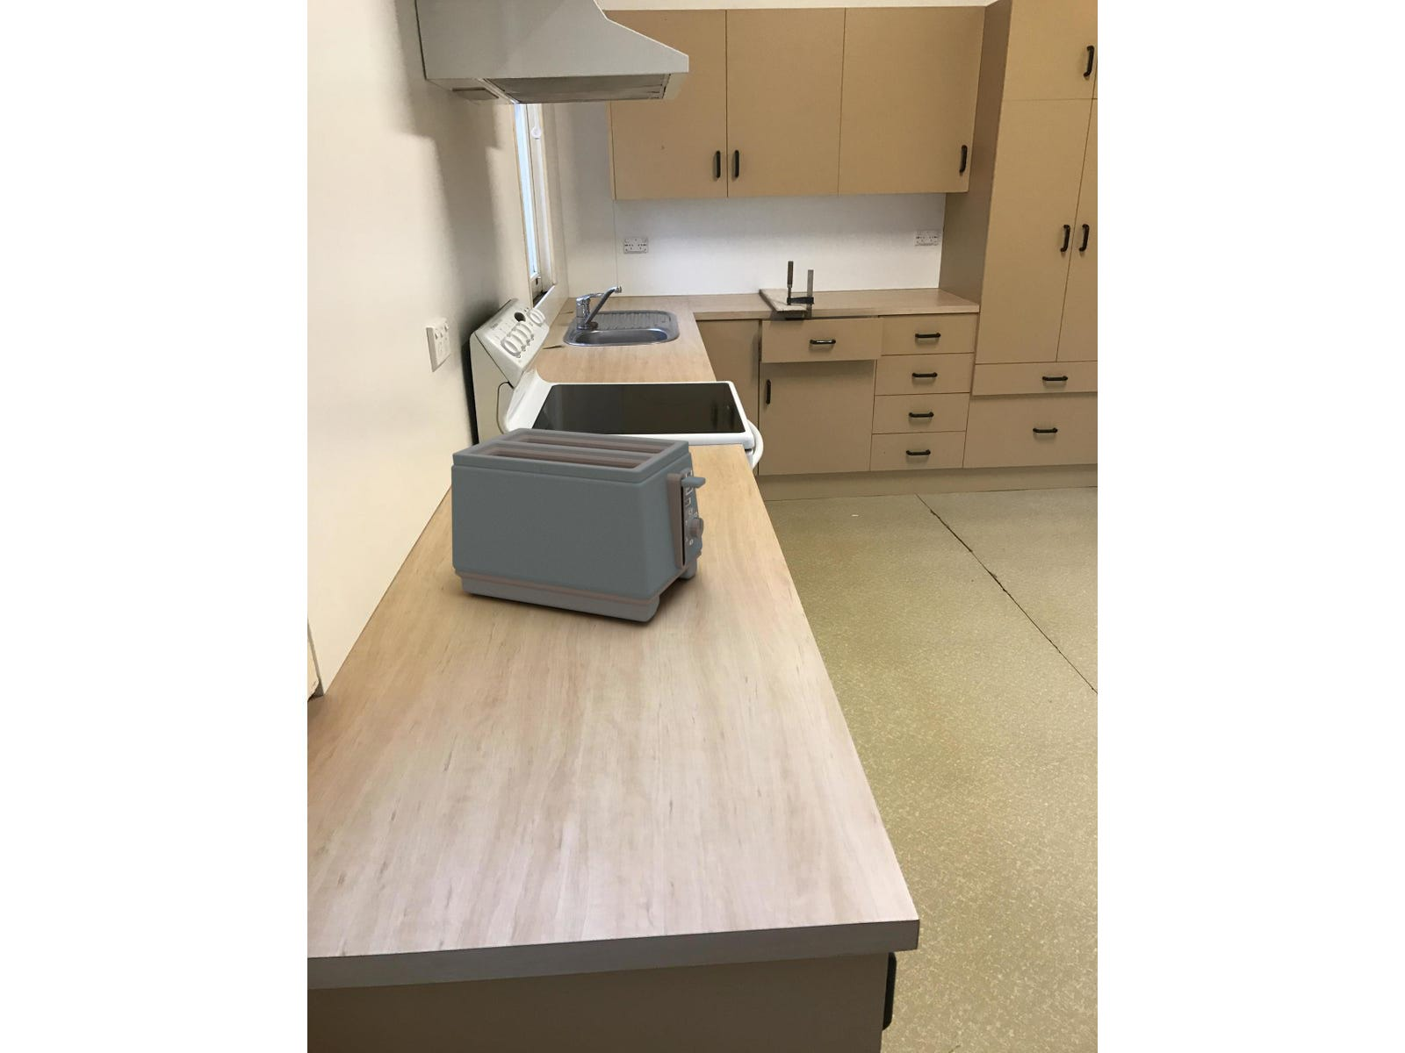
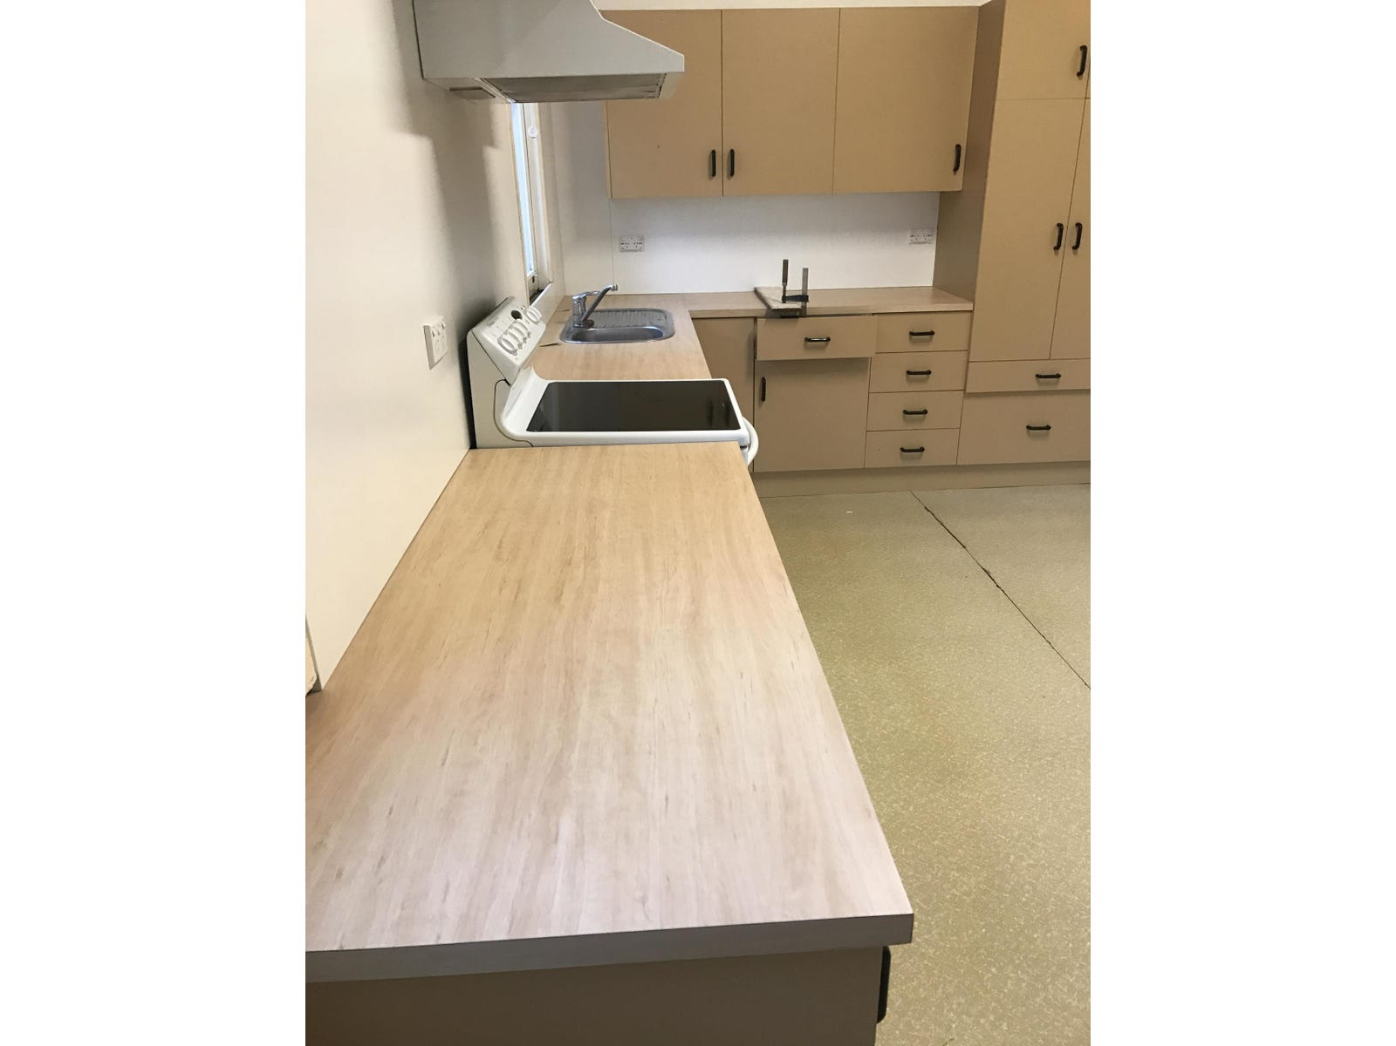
- toaster (590, 519)
